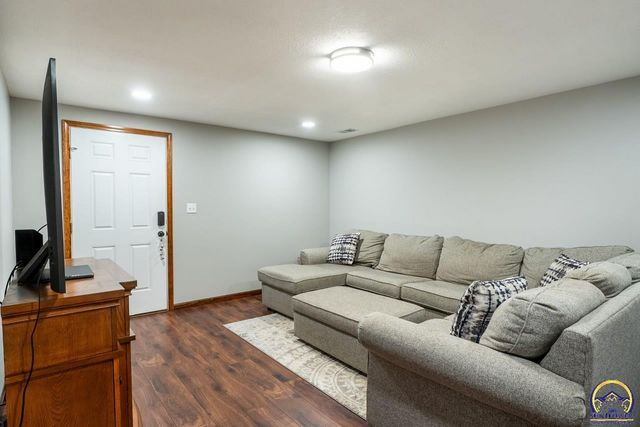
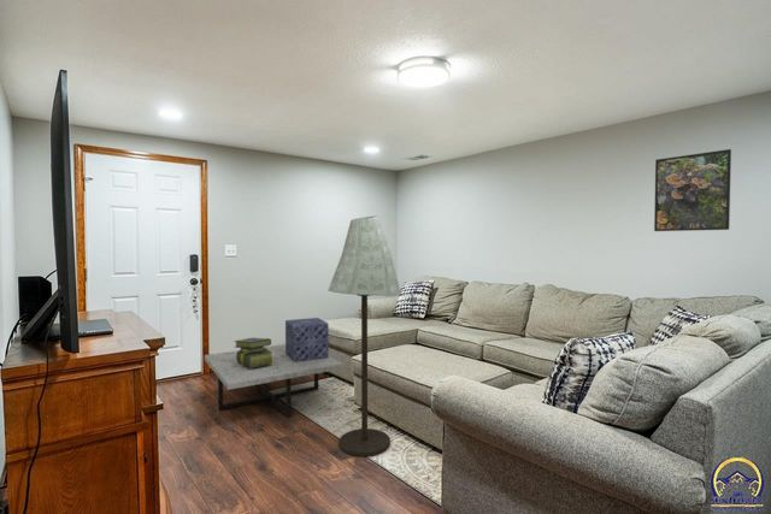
+ decorative box (306, 338)
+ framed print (690, 193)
+ coffee table (271, 378)
+ stack of books (253, 350)
+ floor lamp (364, 330)
